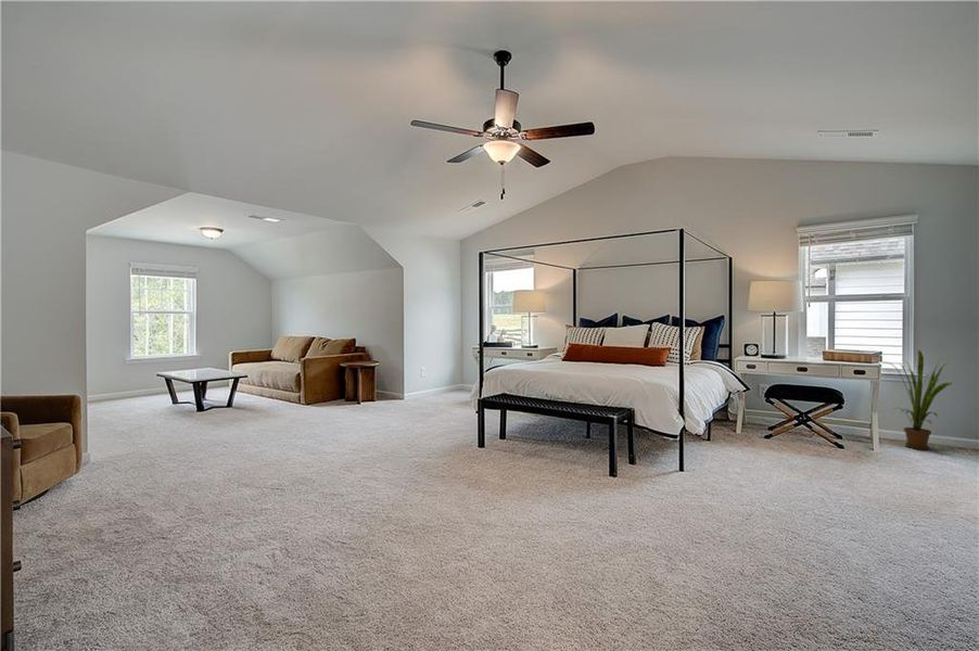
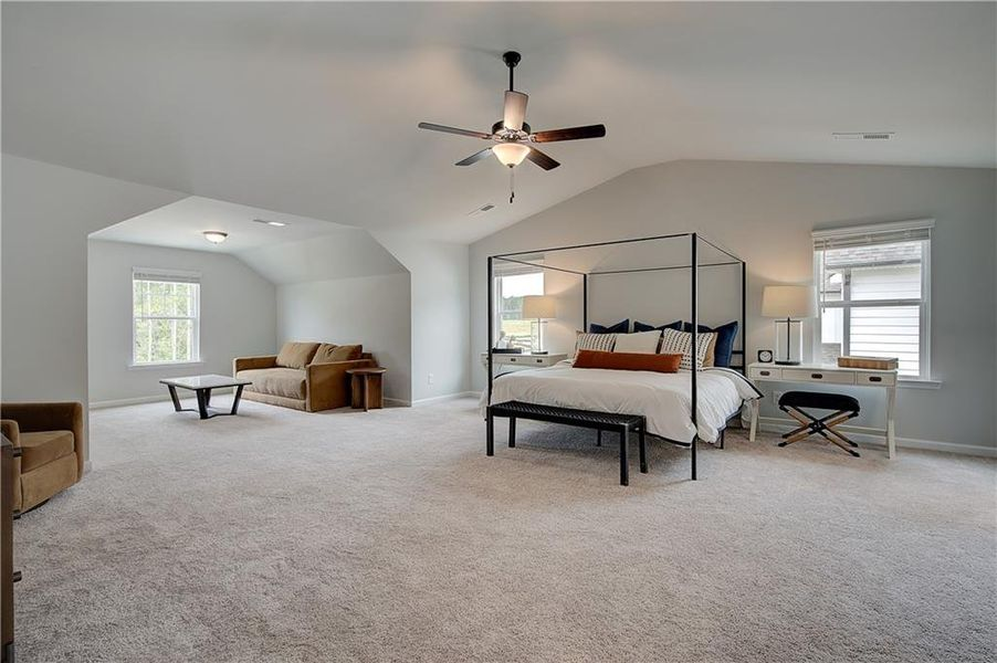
- house plant (915, 398)
